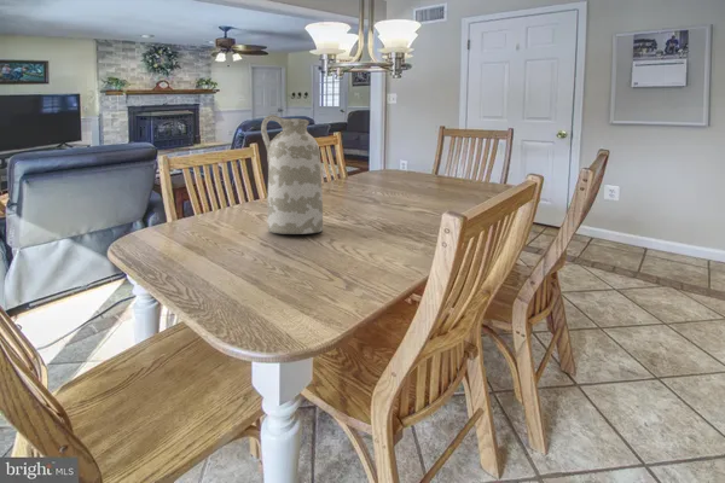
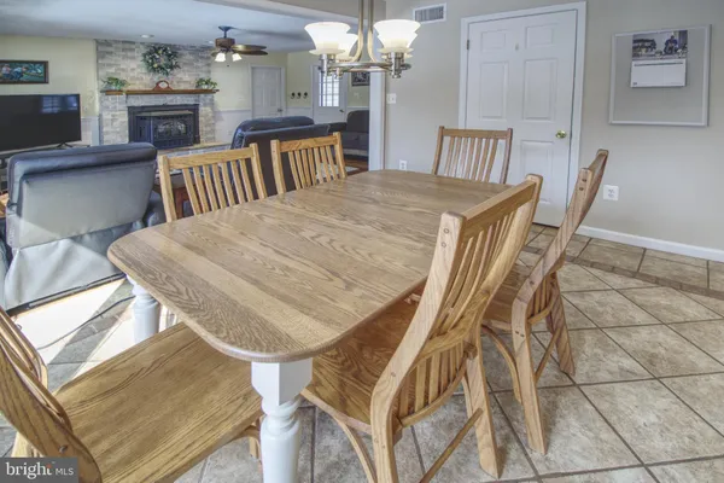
- vase (292, 174)
